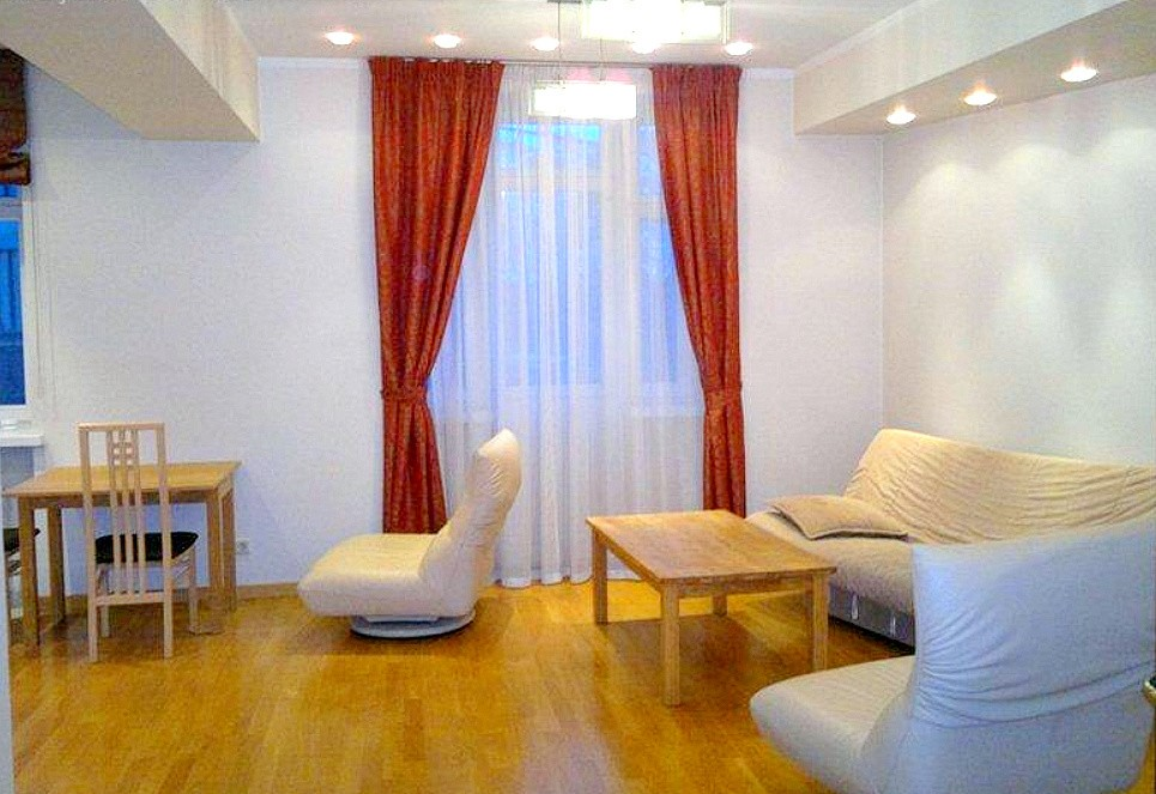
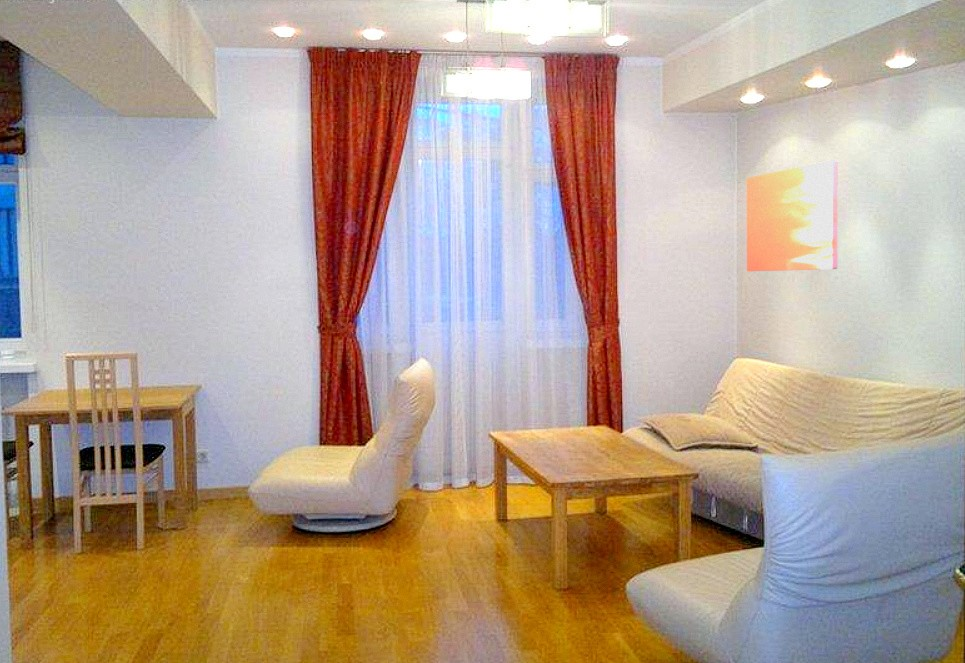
+ wall art (788, 220)
